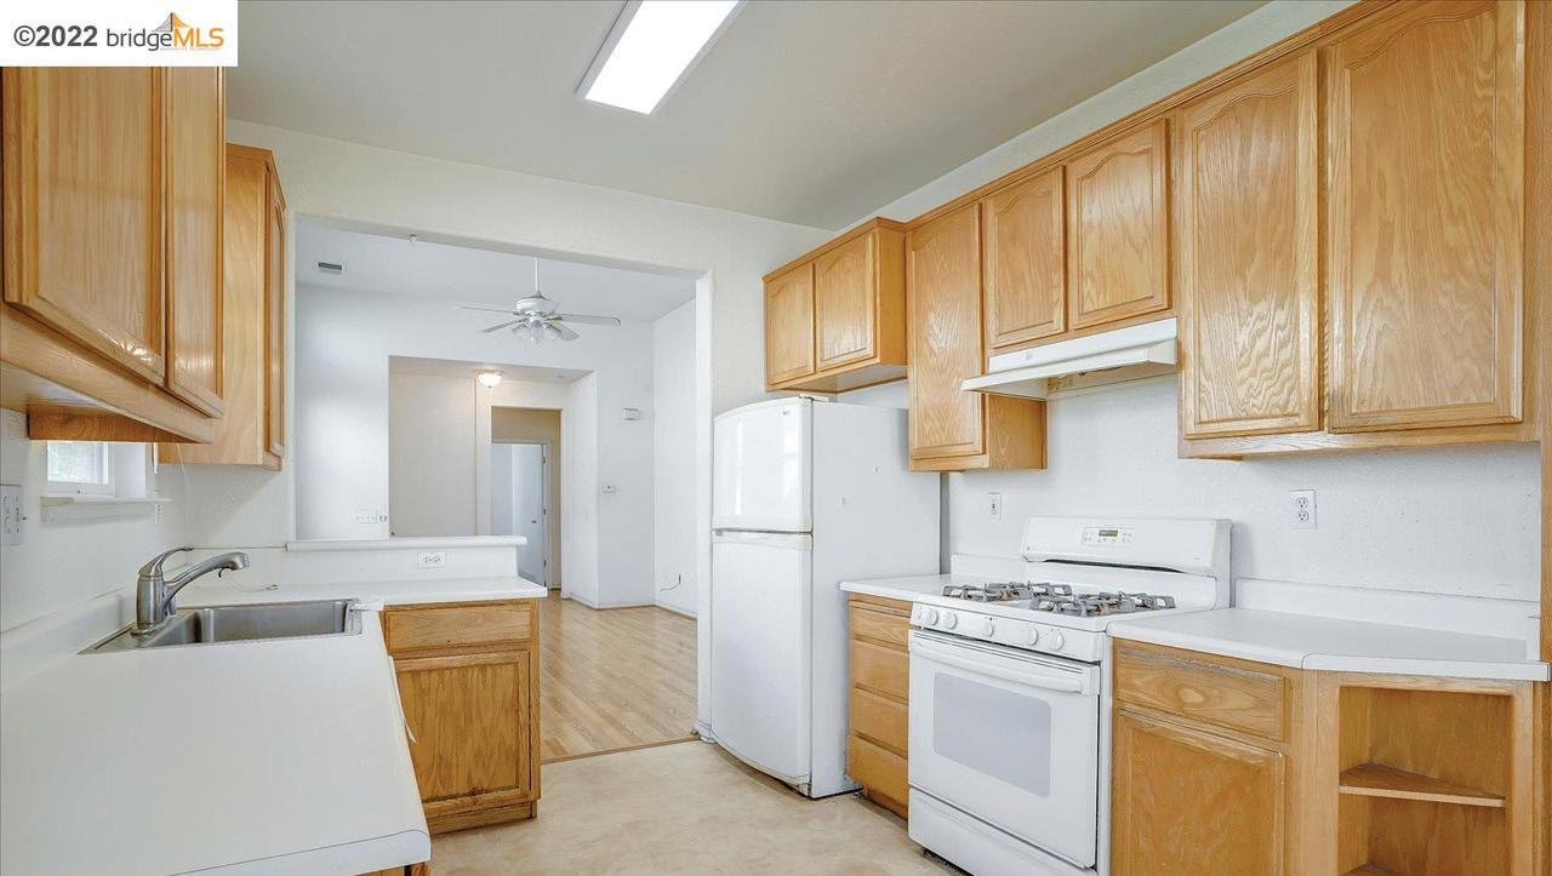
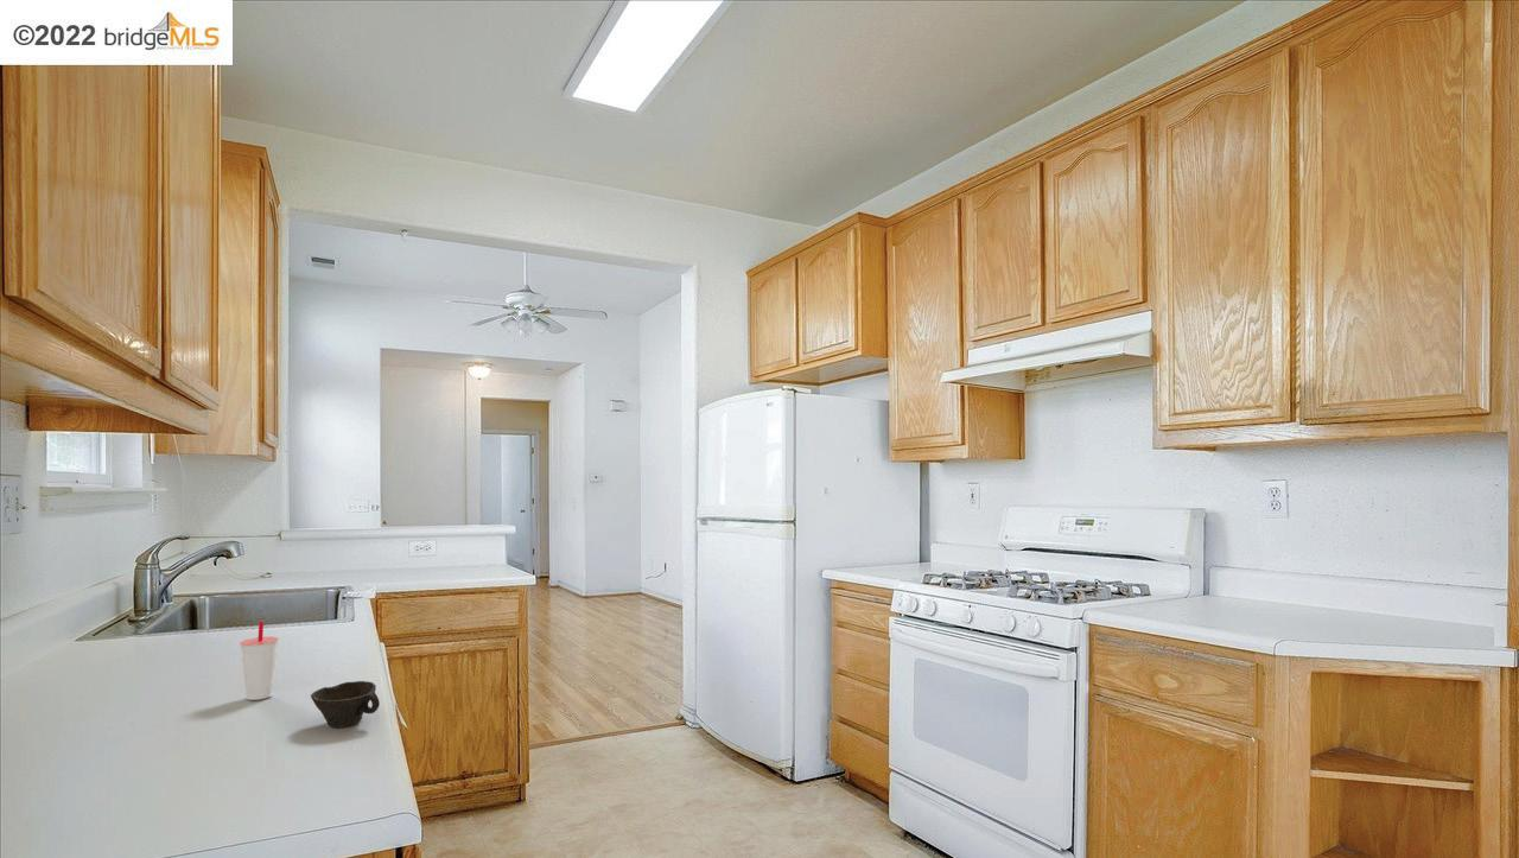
+ cup (259, 659)
+ cup (347, 706)
